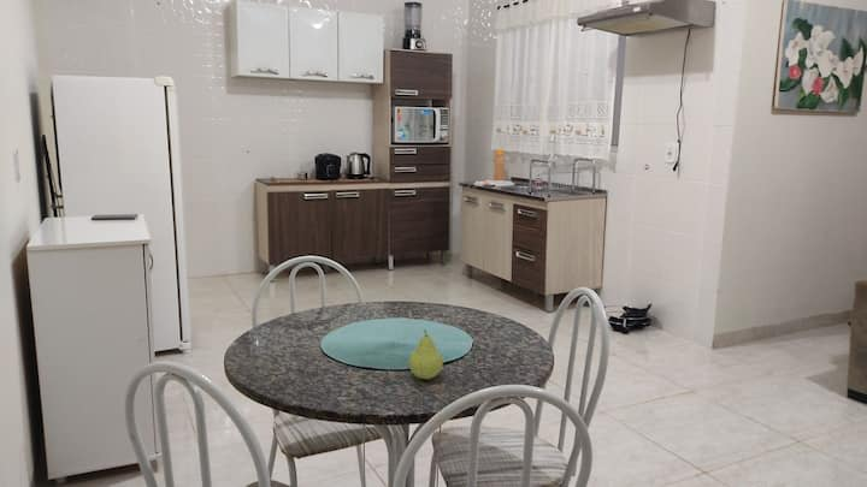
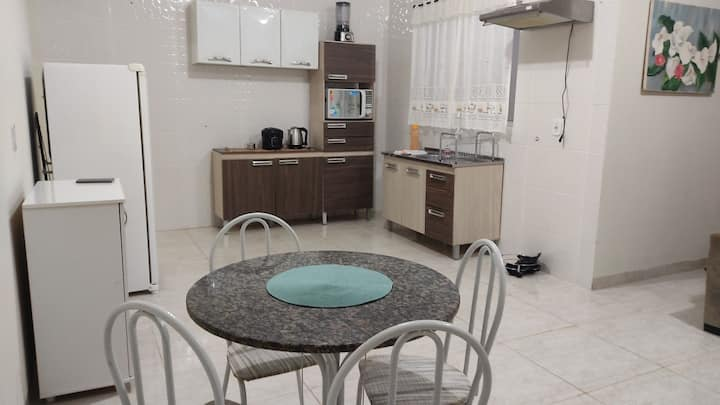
- fruit (425, 352)
